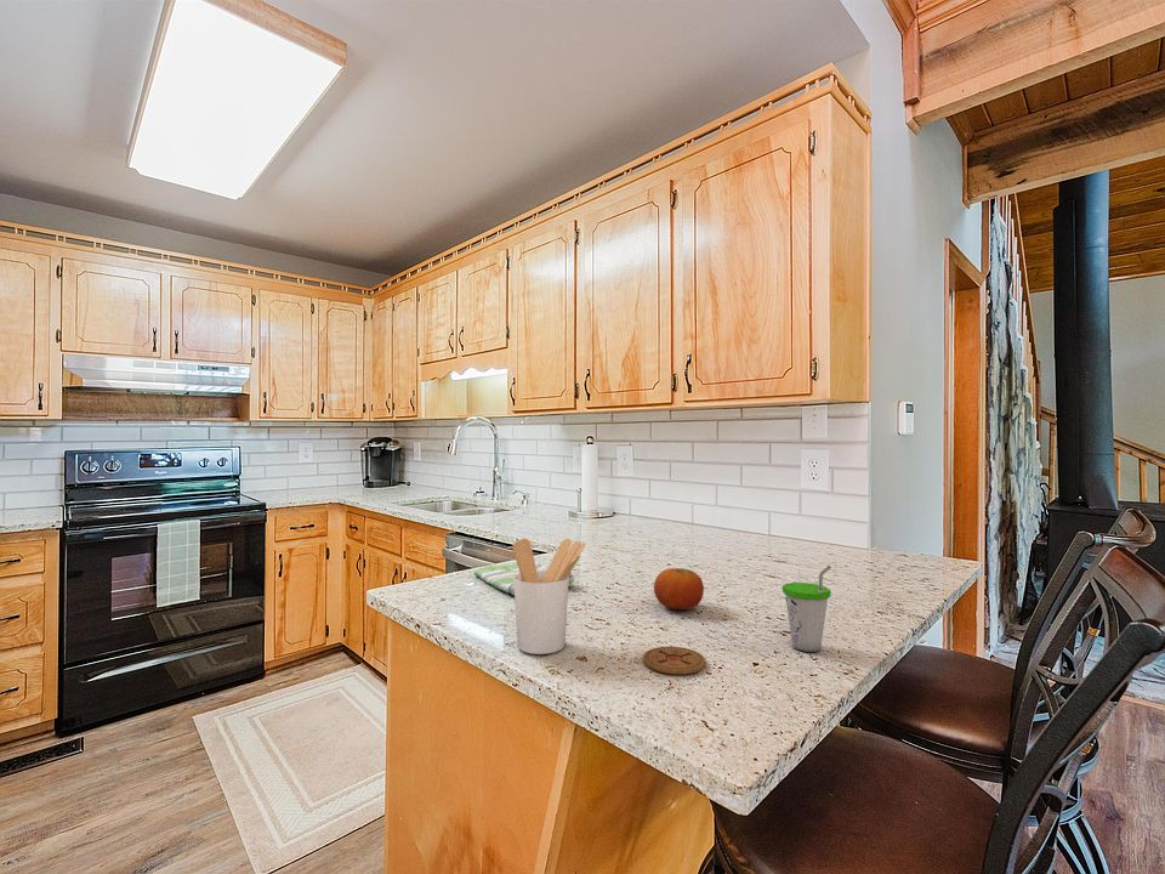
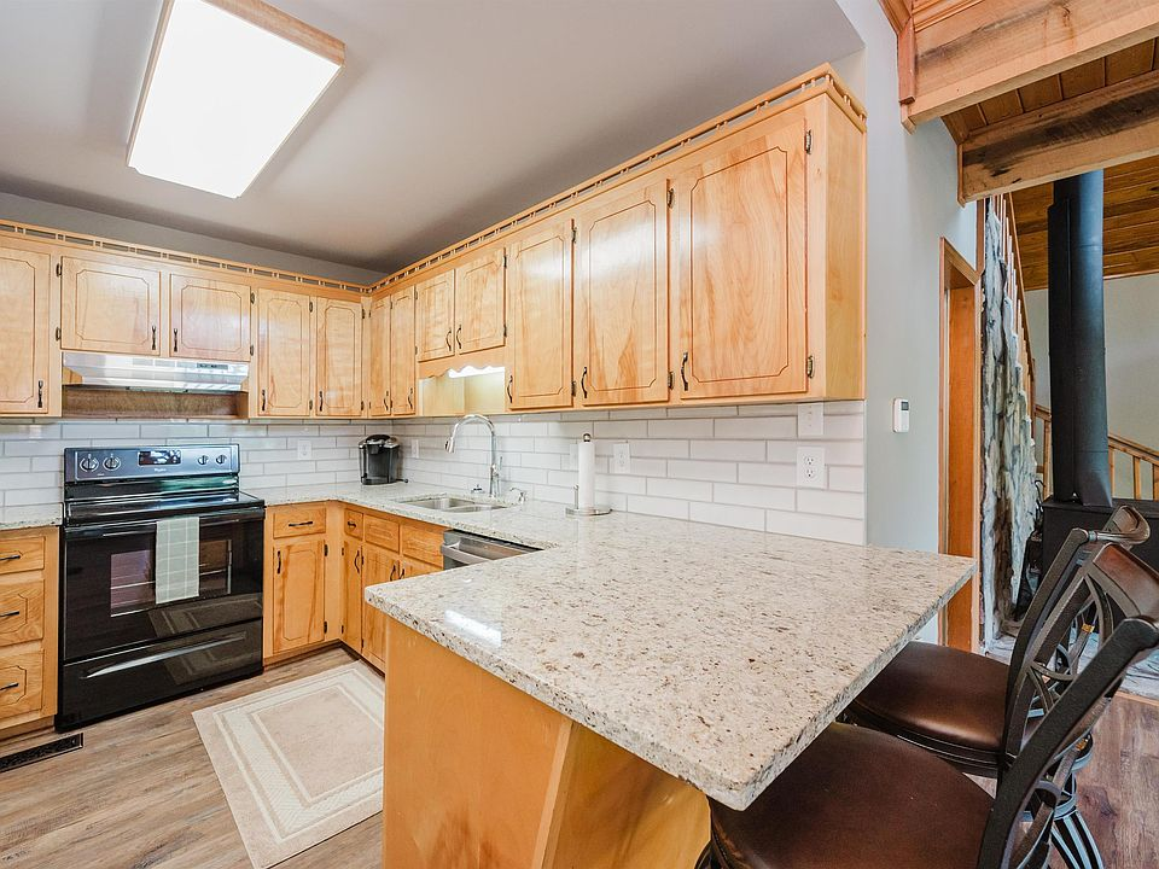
- coaster (674, 659)
- utensil holder (551, 590)
- cup (806, 603)
- dish towel (519, 572)
- fruit (678, 589)
